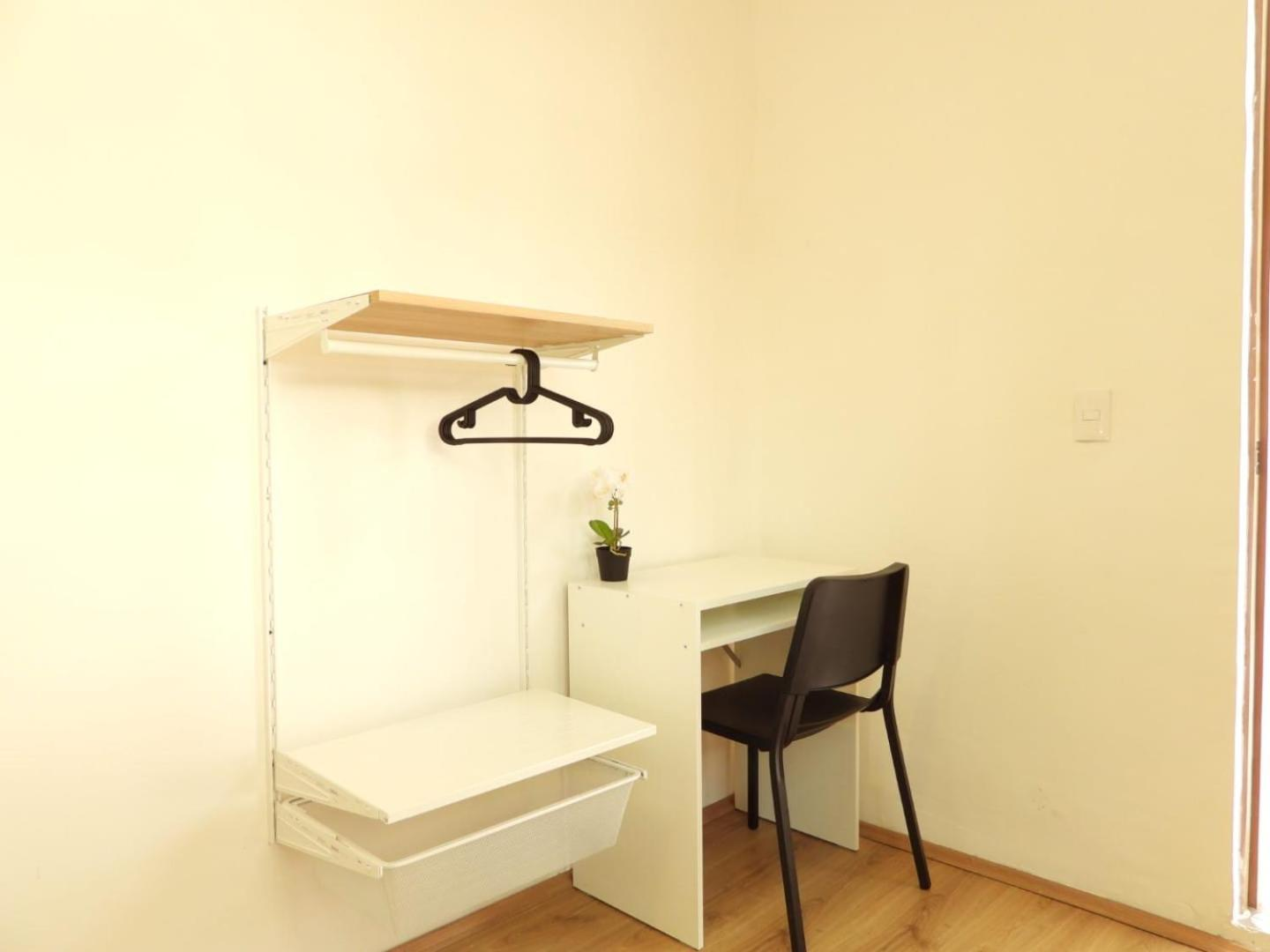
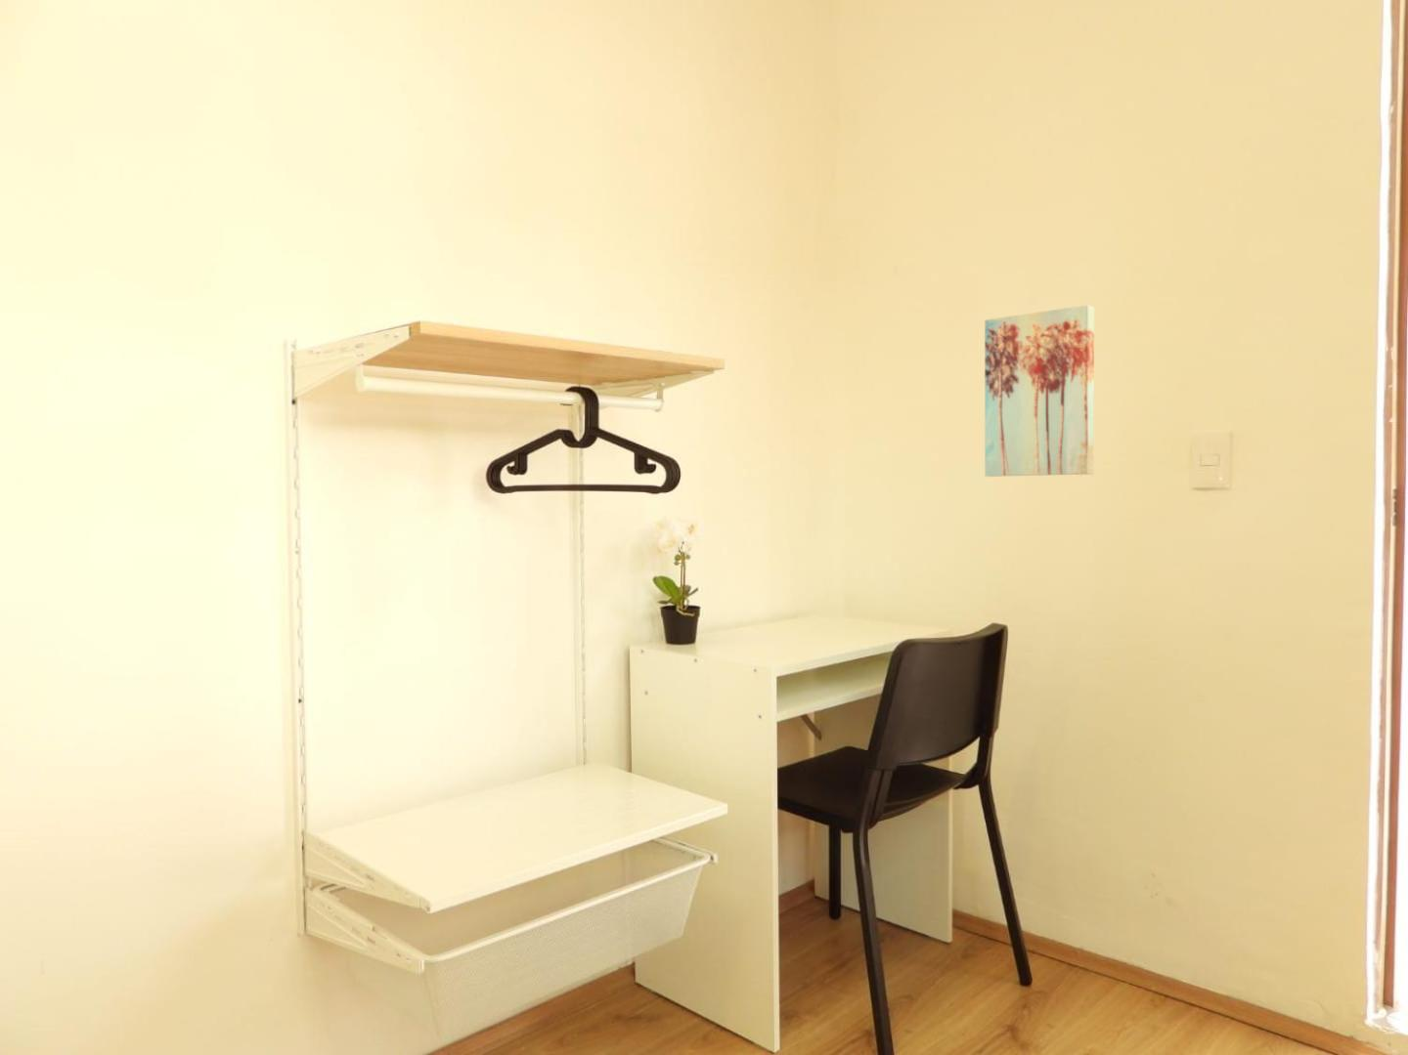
+ wall art (1038, 393)
